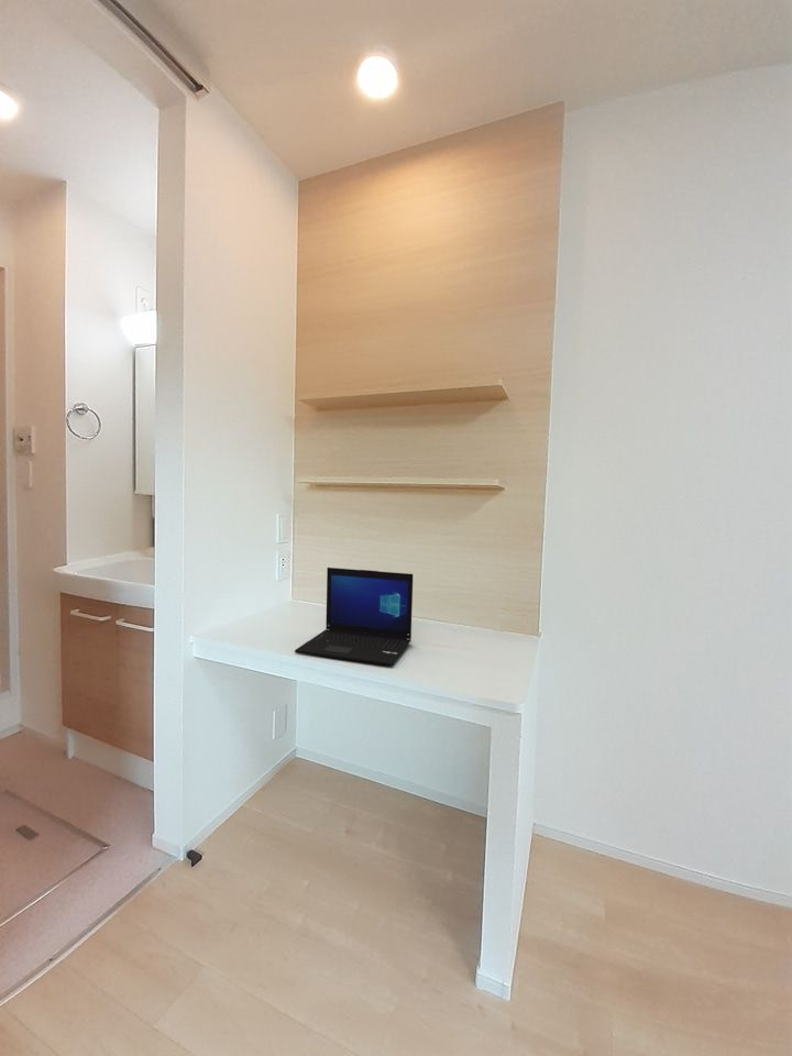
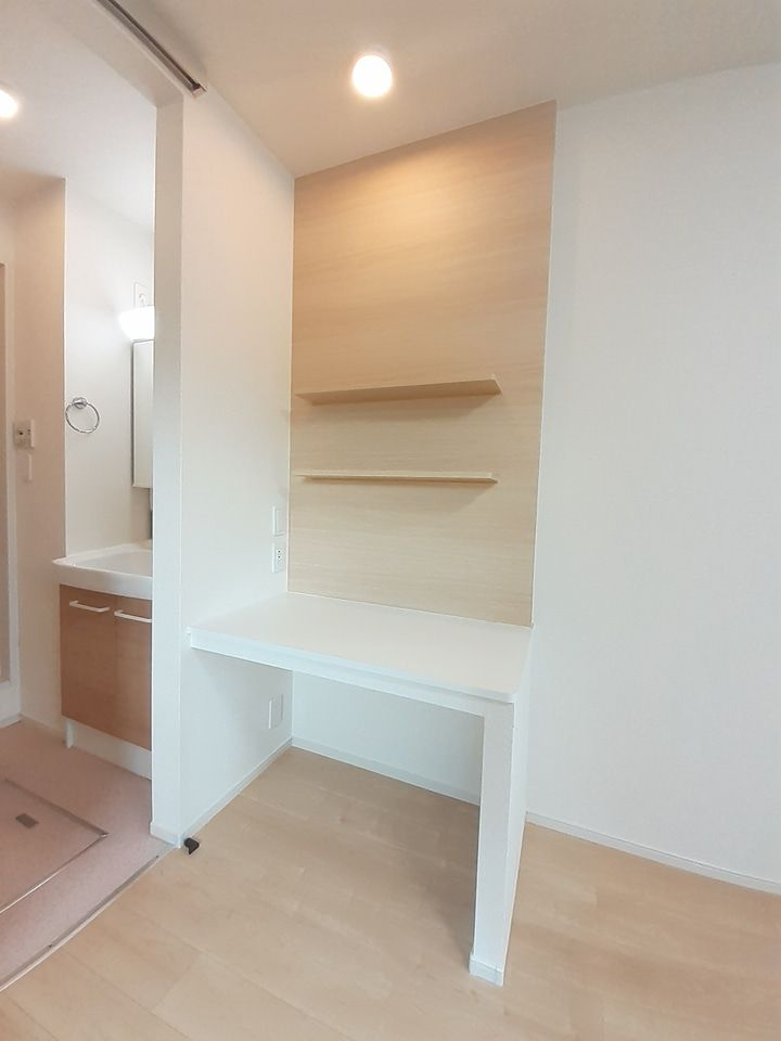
- laptop (356, 612)
